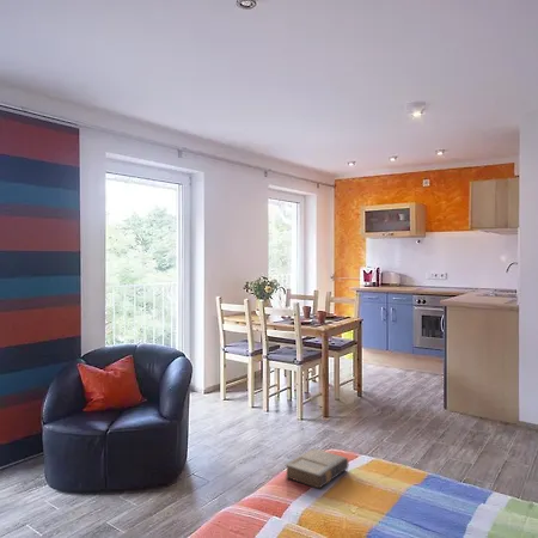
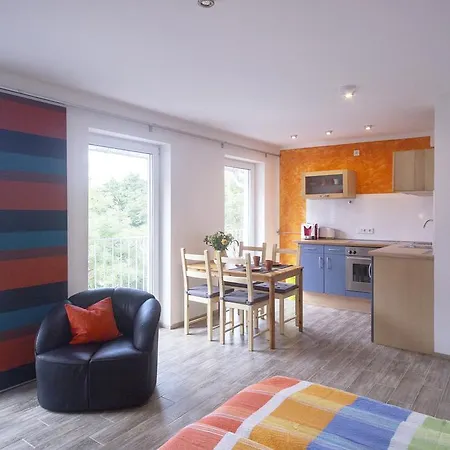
- book (320, 464)
